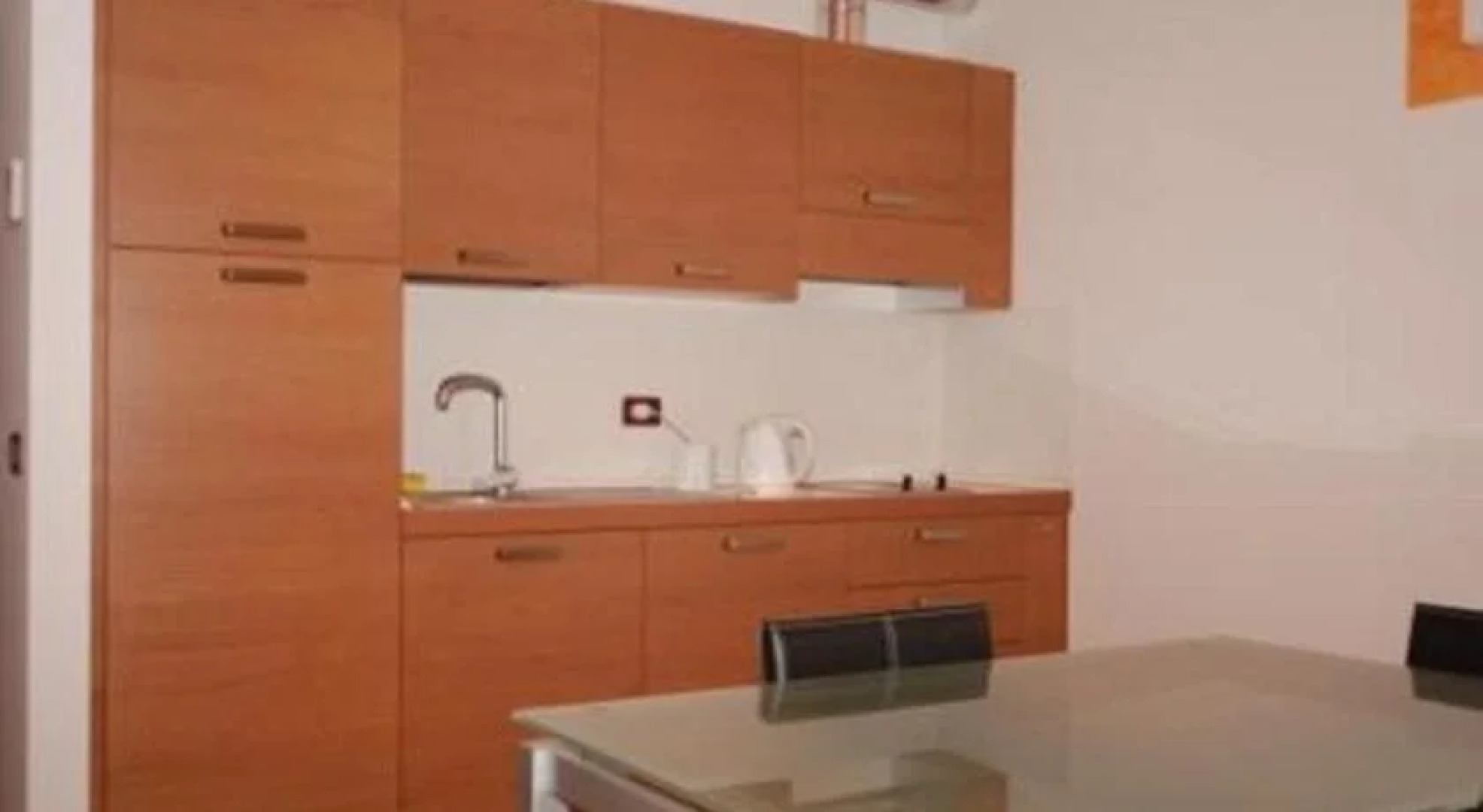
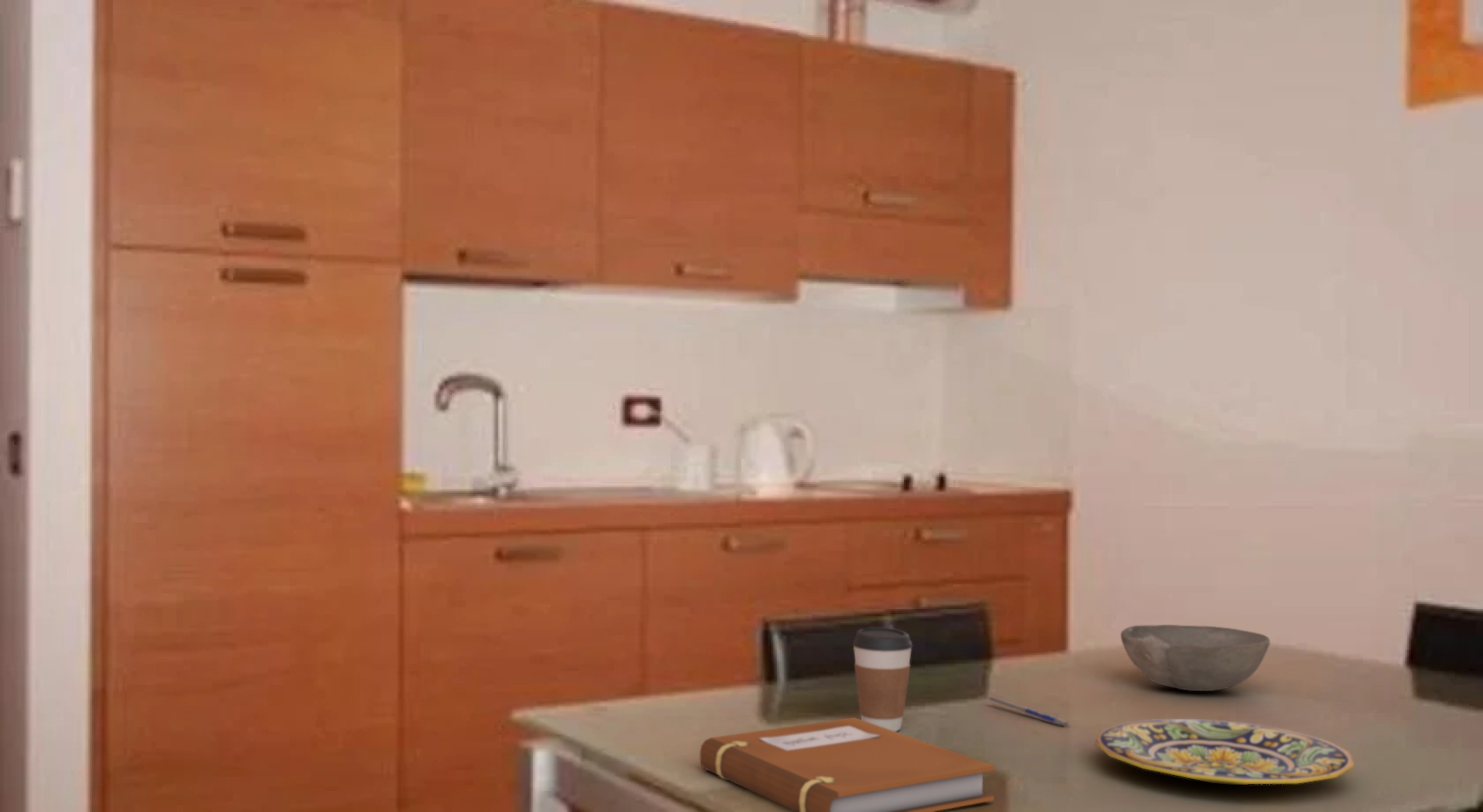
+ bowl (1194, 660)
+ pen (1026, 710)
+ plate (1221, 759)
+ coffee cup (882, 680)
+ notebook (837, 767)
